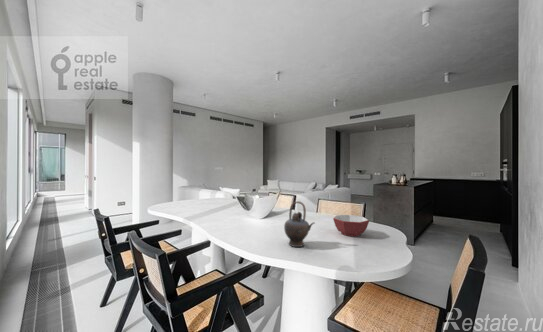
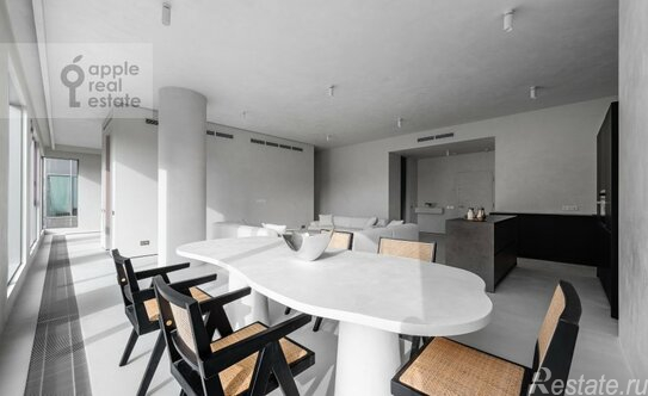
- teapot (299, 223)
- bowl (350, 225)
